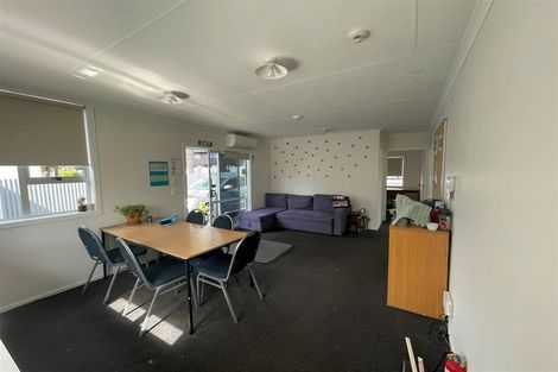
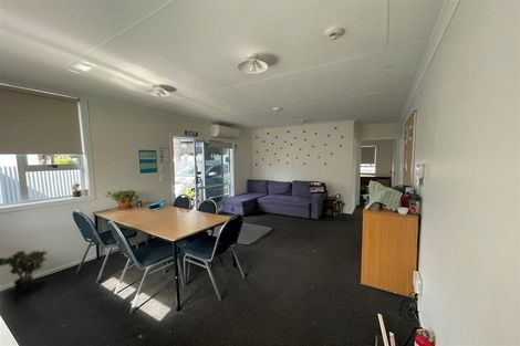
+ potted plant (24, 269)
